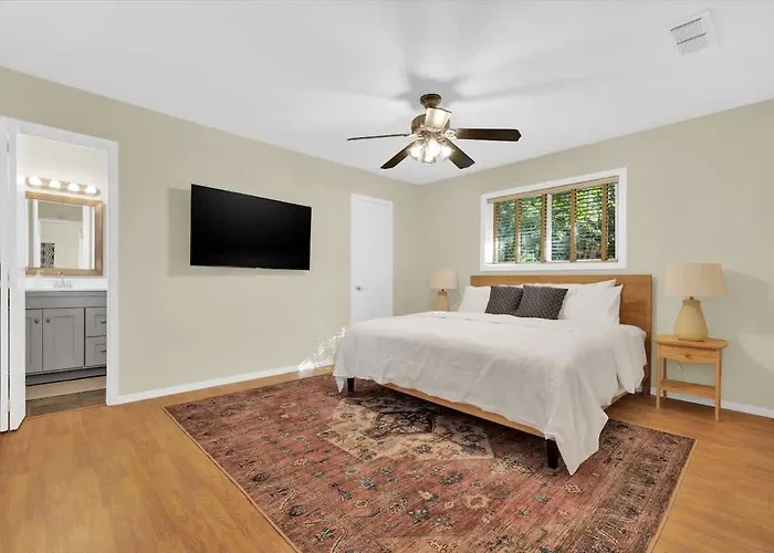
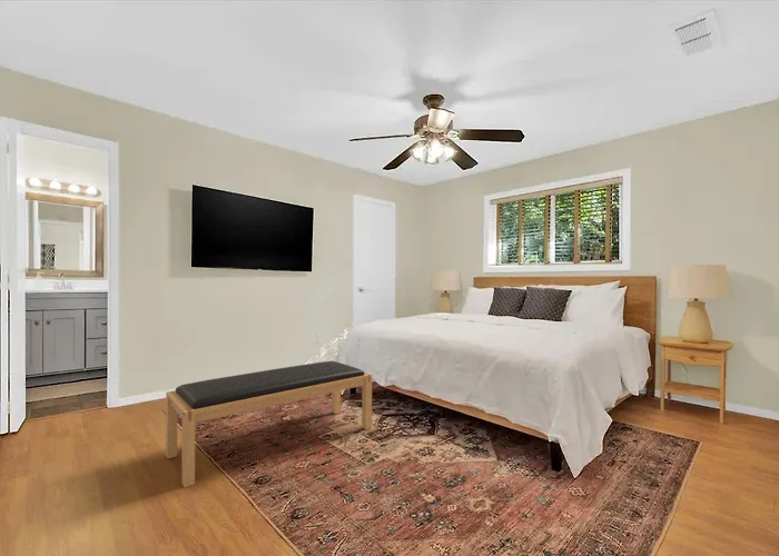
+ bench (277, 404)
